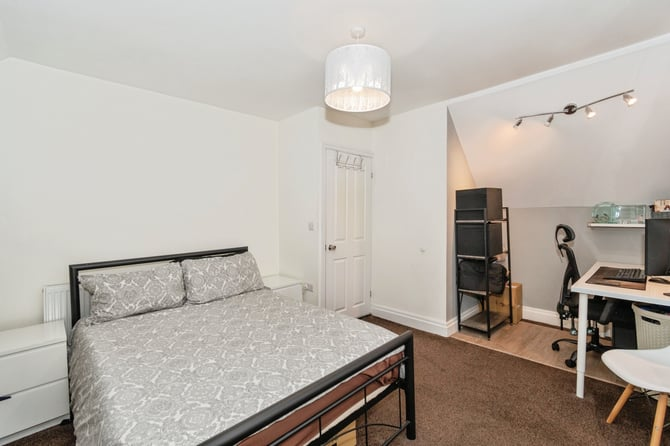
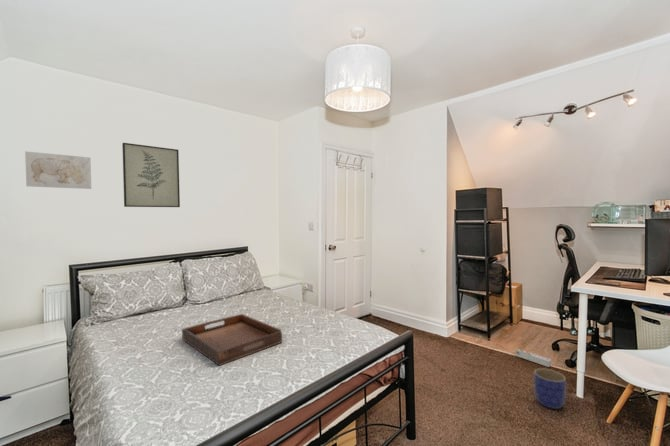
+ wall art (59, 171)
+ box (532, 357)
+ planter (549, 389)
+ serving tray (232, 335)
+ wall art (152, 176)
